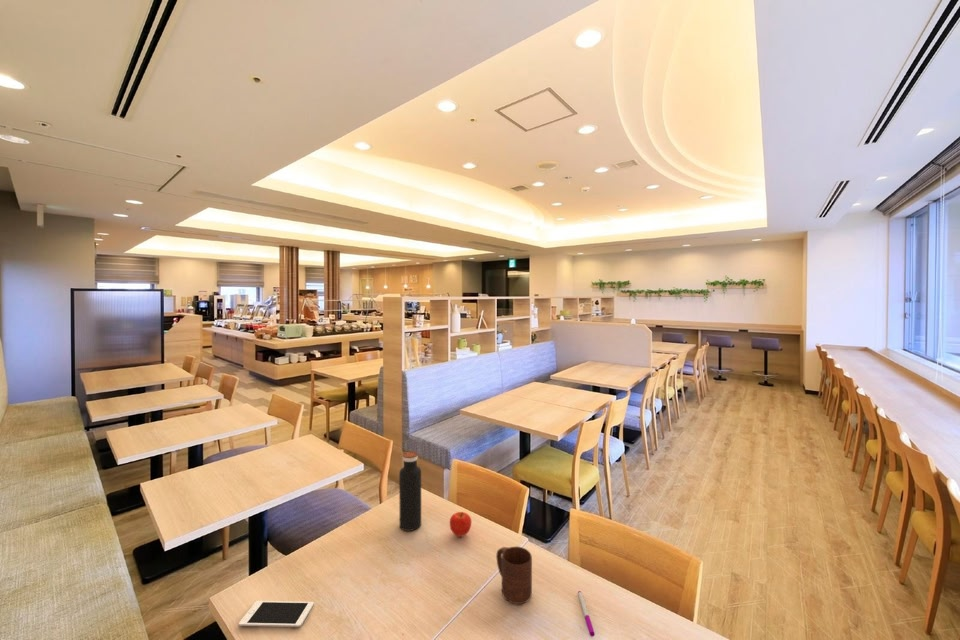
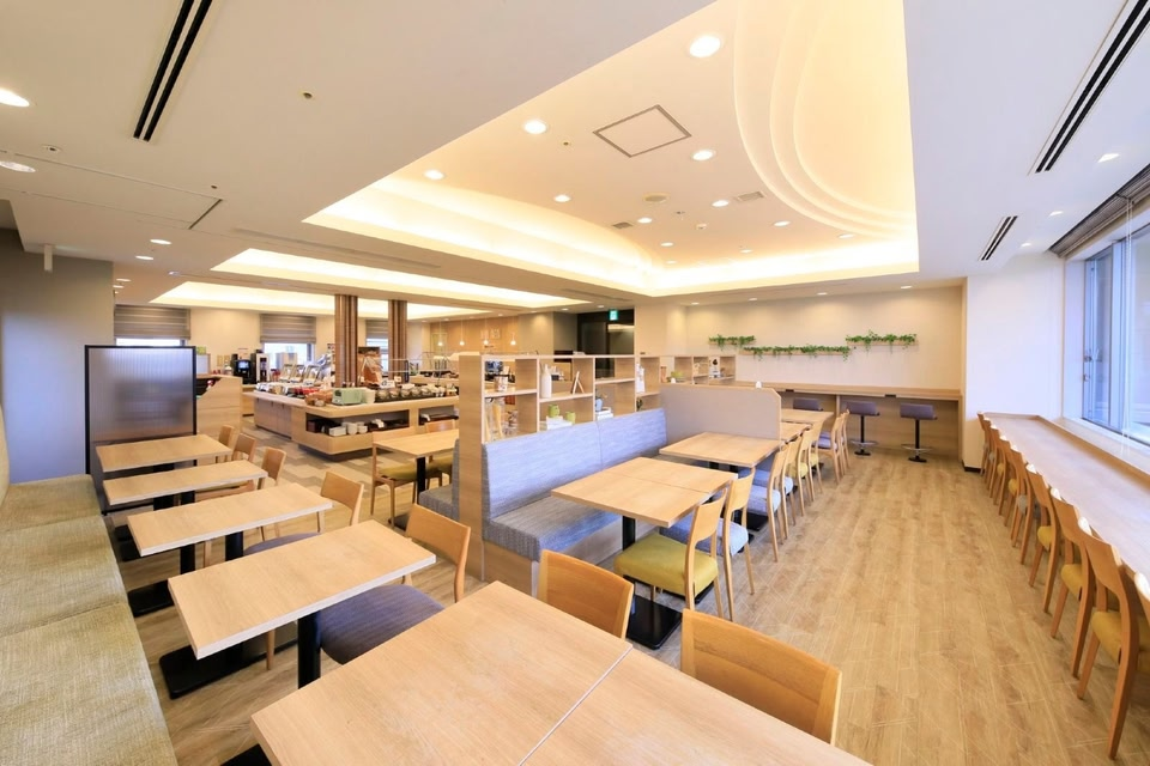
- water bottle (410, 489)
- cup (512, 572)
- pen (585, 611)
- cell phone (277, 613)
- fruit (460, 523)
